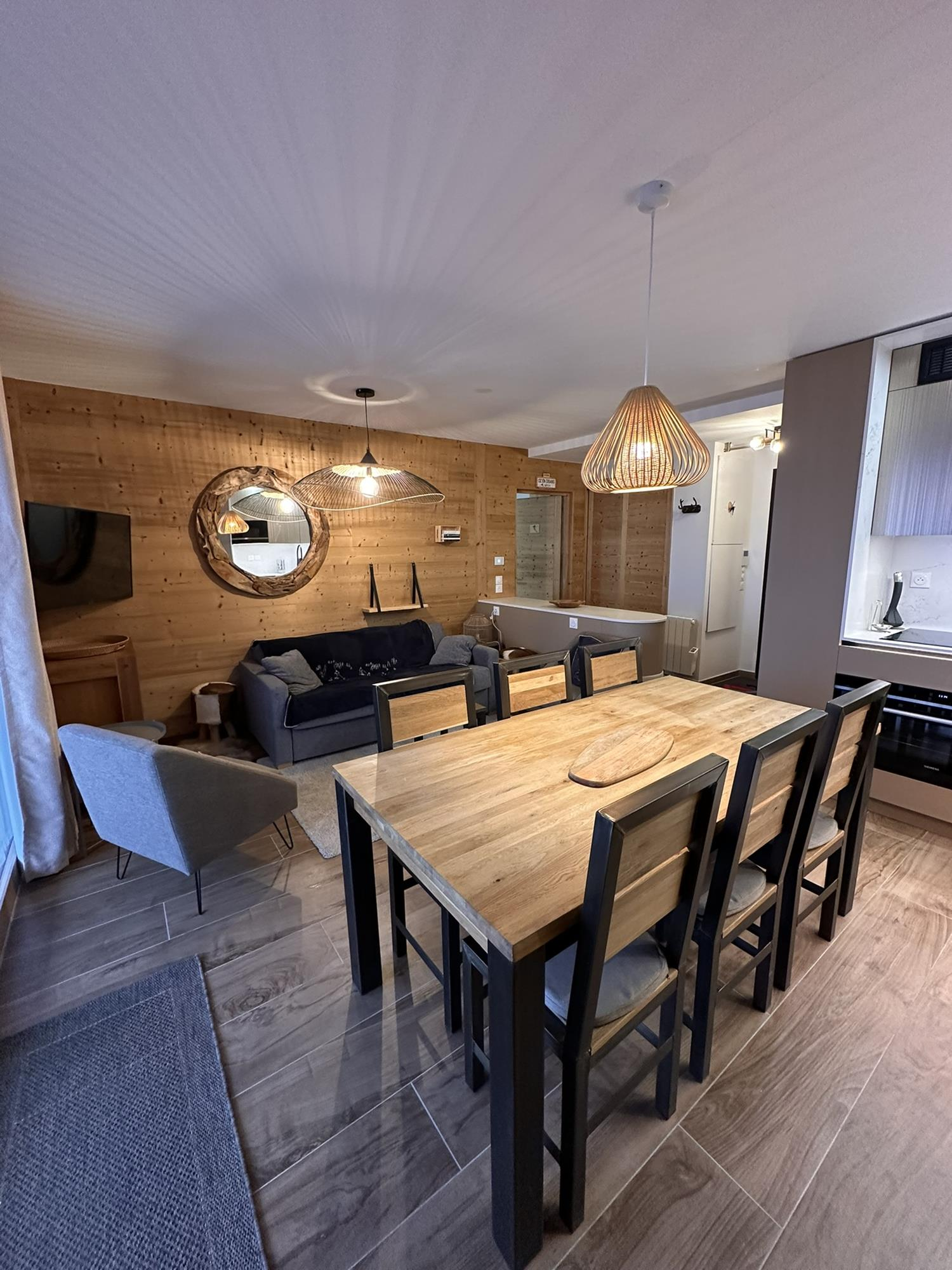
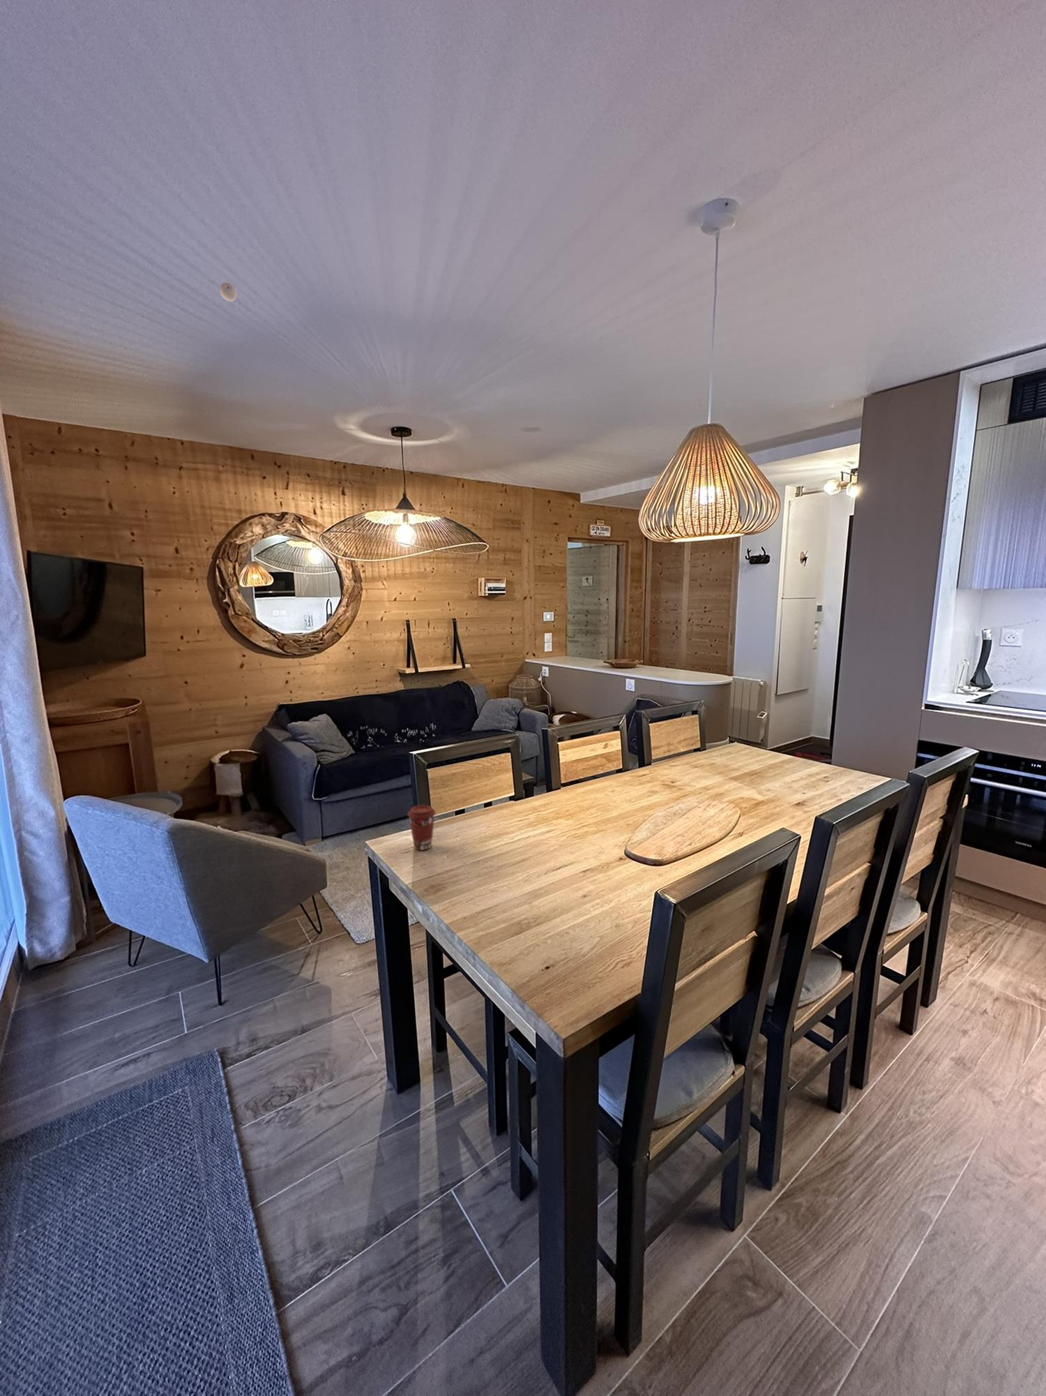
+ coffee cup (422, 827)
+ eyeball (229, 291)
